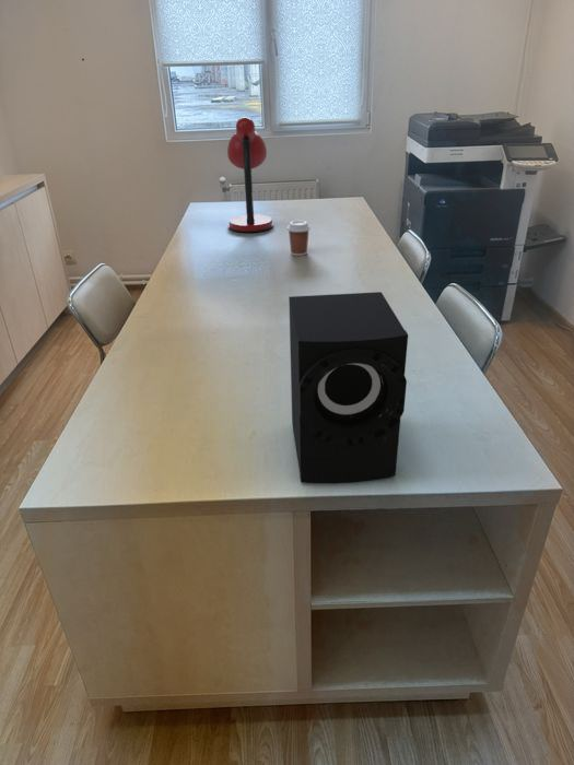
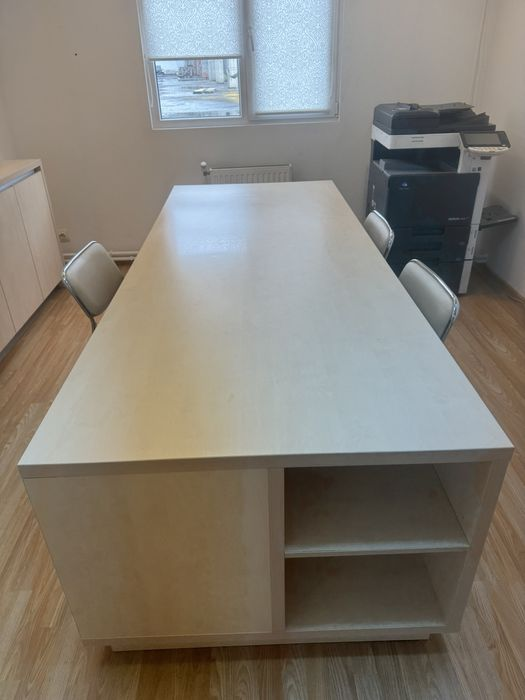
- coffee cup (298, 237)
- desk lamp (247, 172)
- speaker (342, 388)
